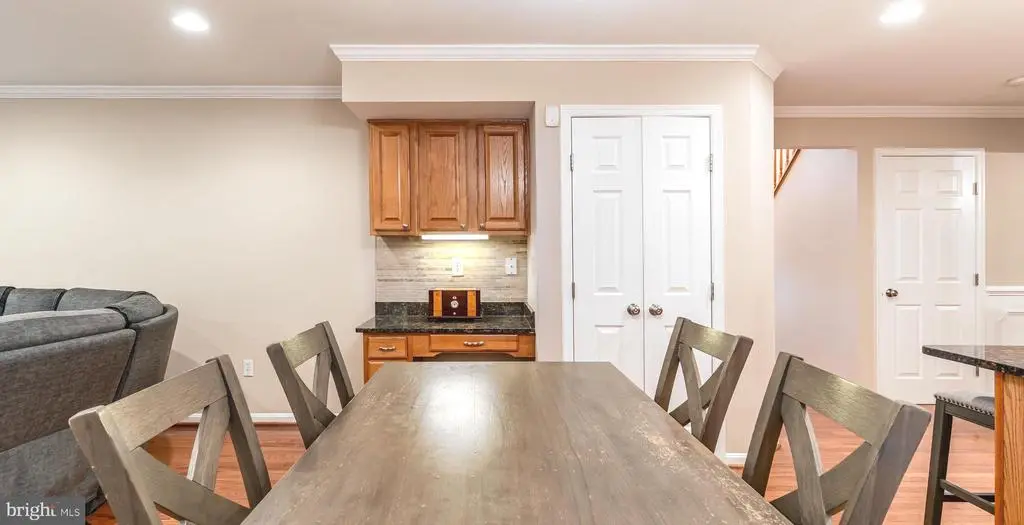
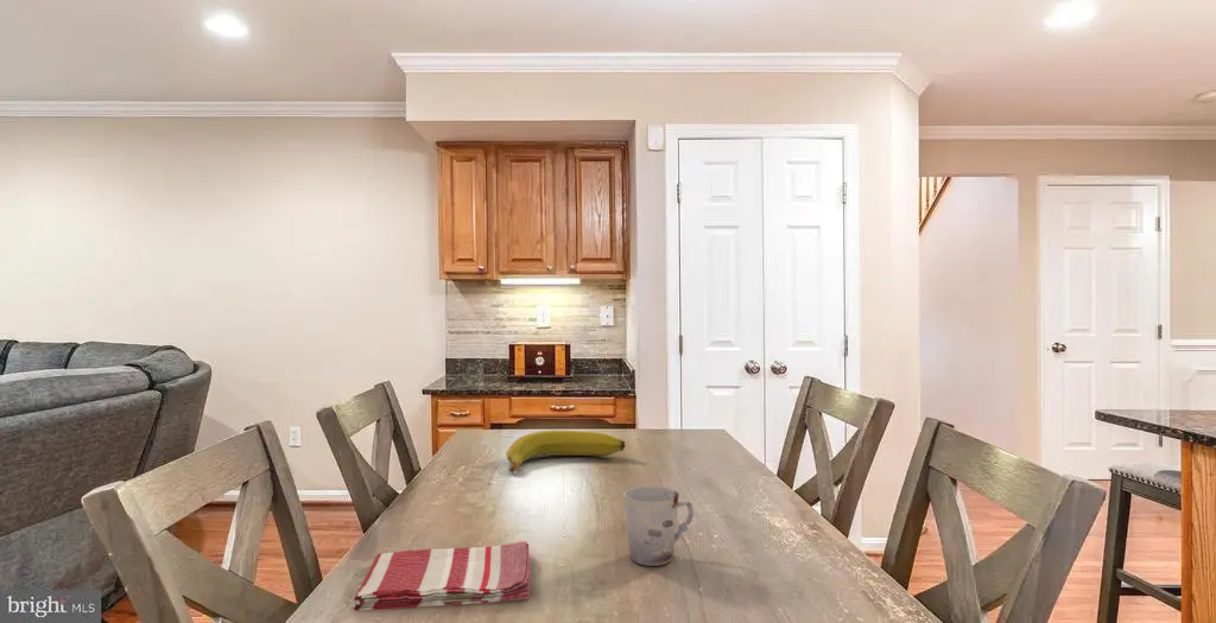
+ dish towel (449, 571)
+ banana (565, 447)
+ cup (660, 523)
